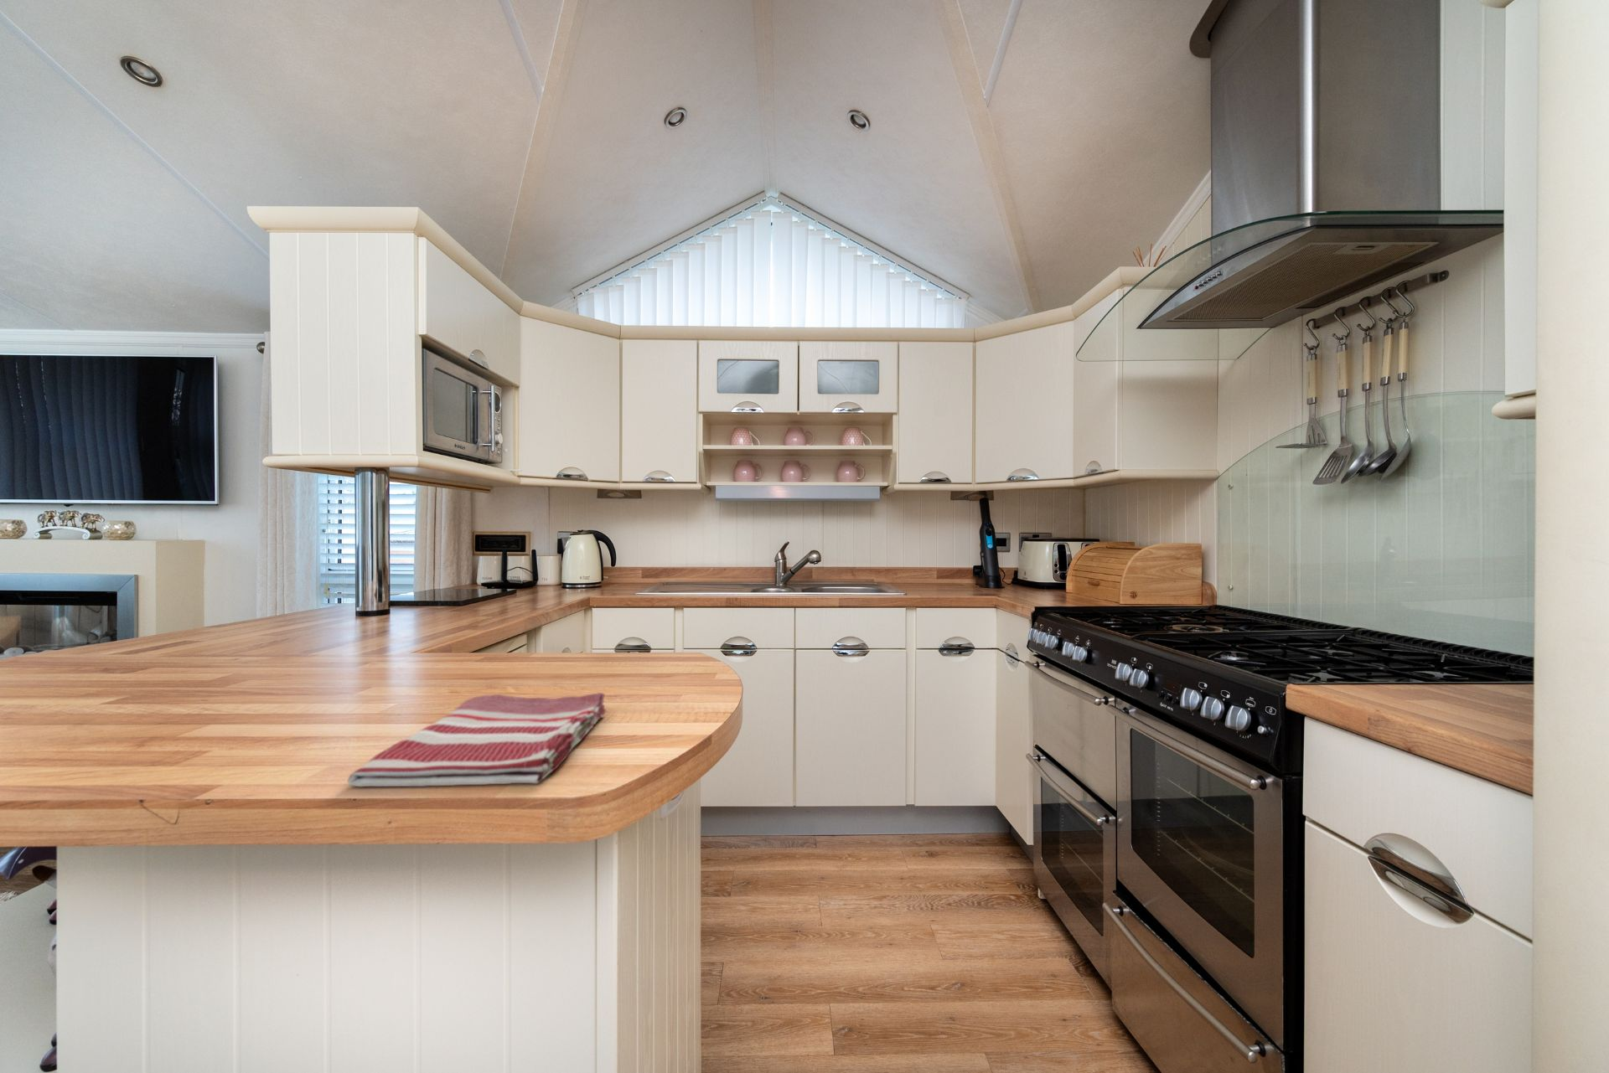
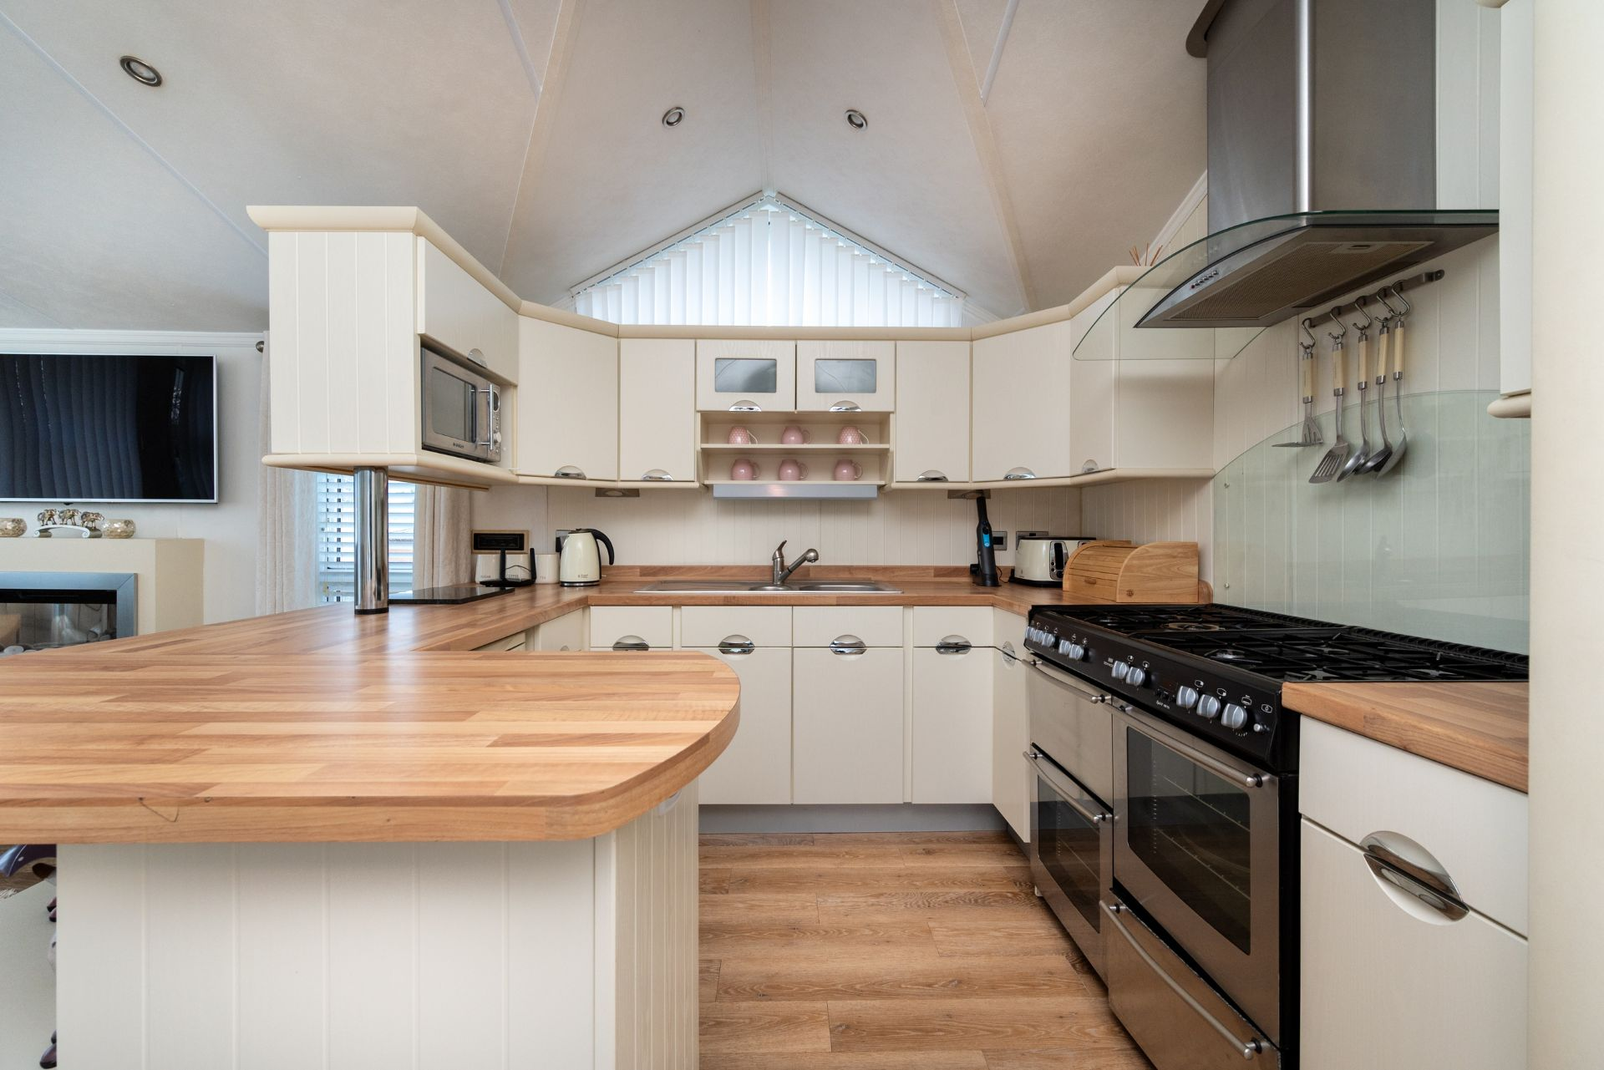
- dish towel (498, 731)
